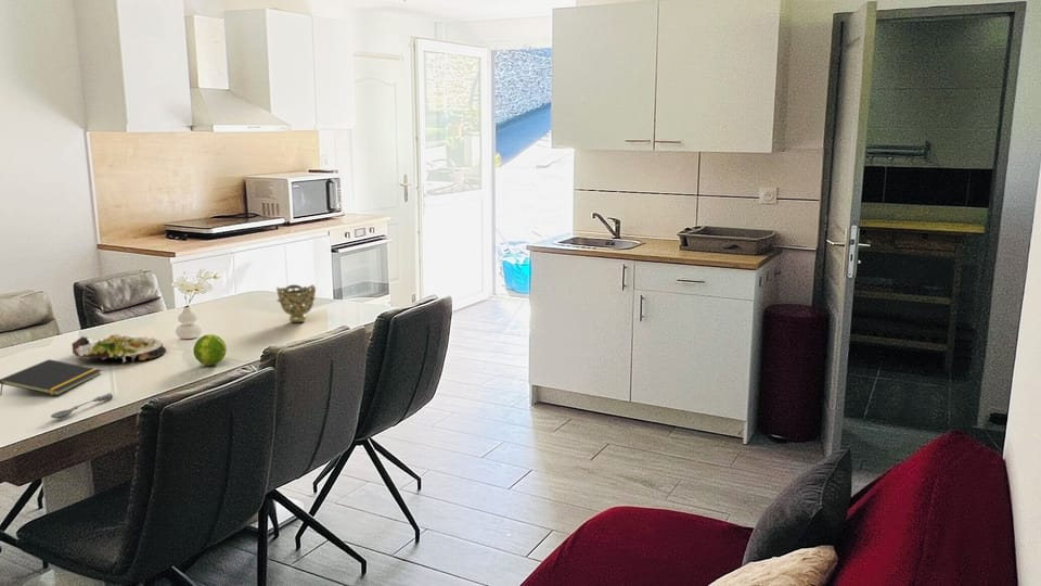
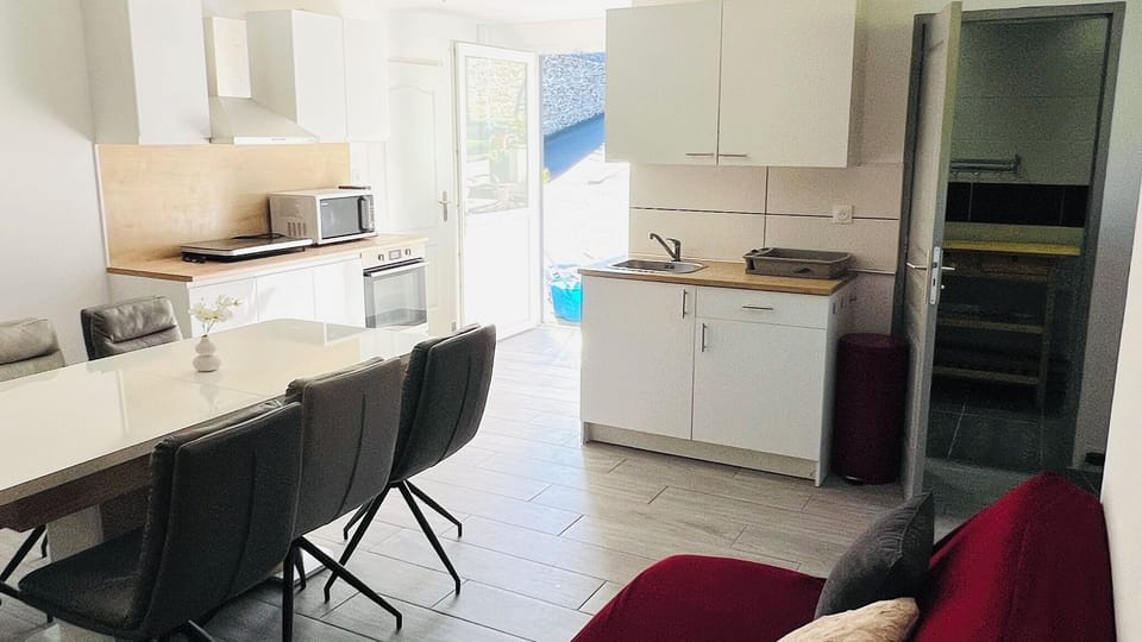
- salad plate (120, 345)
- notepad (52, 377)
- soupspoon (81, 405)
- fruit (209, 349)
- decorative bowl (296, 304)
